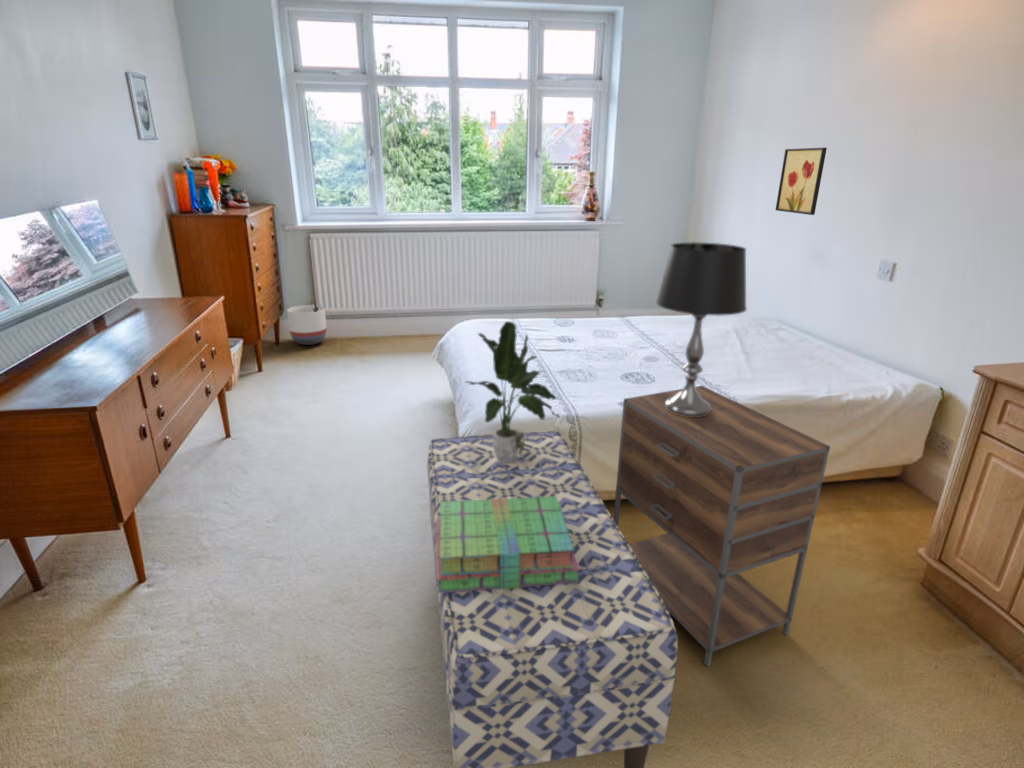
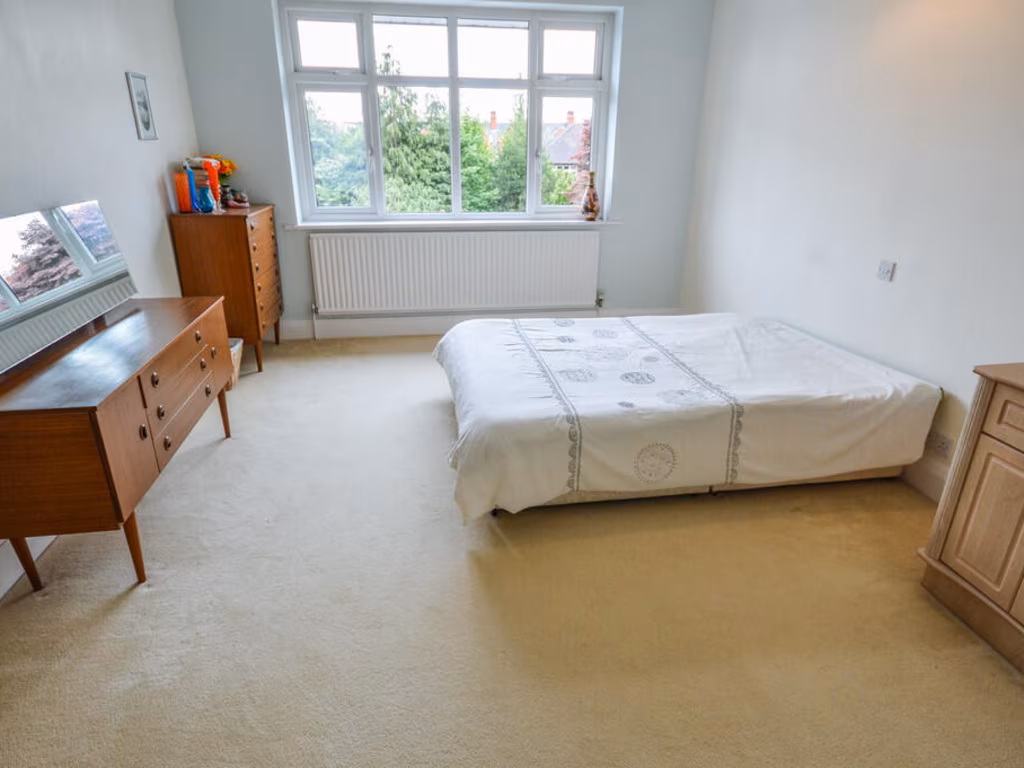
- wall art (800, 181)
- potted plant (512, 396)
- stack of books (502, 538)
- bench (521, 587)
- table lamp (697, 331)
- nightstand (700, 514)
- planter (307, 326)
